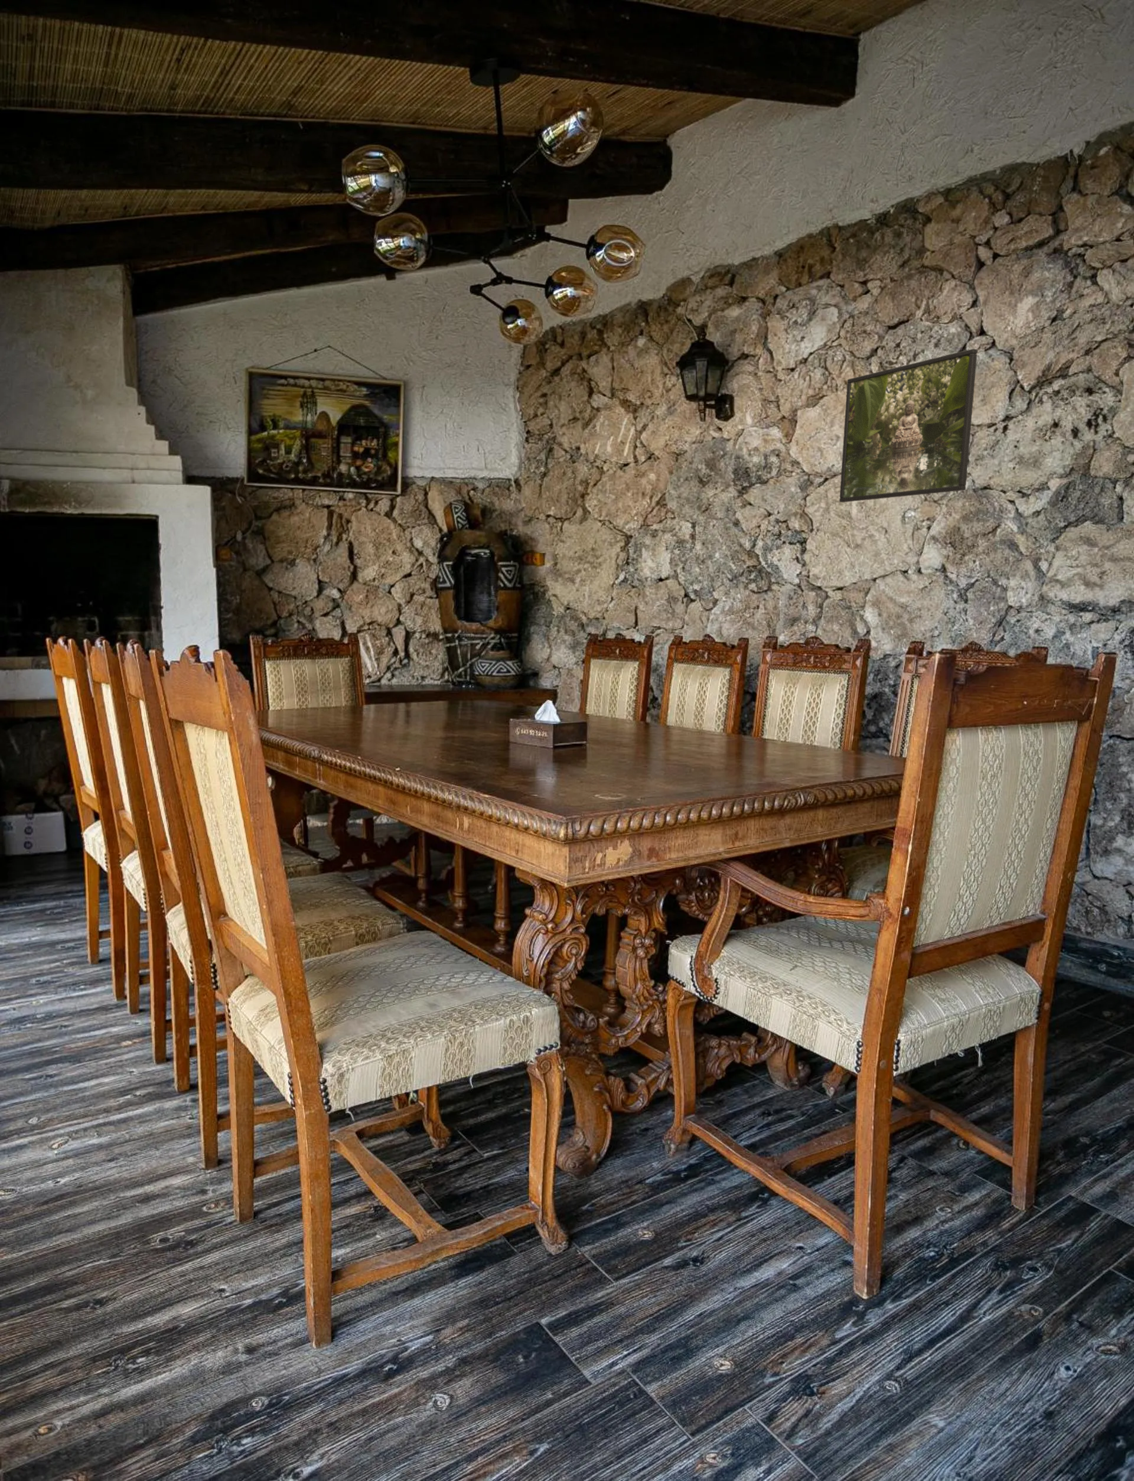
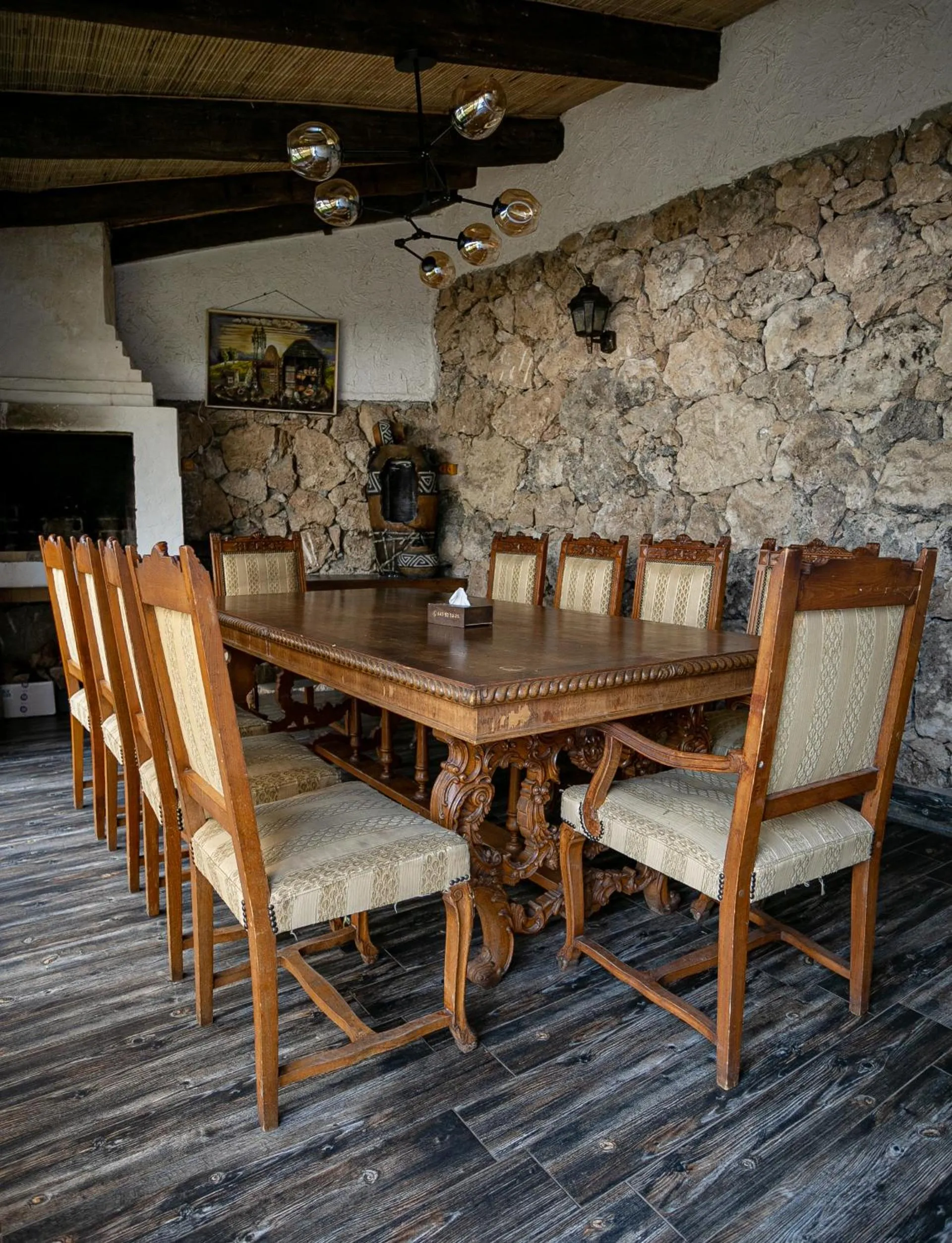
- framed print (903, 431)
